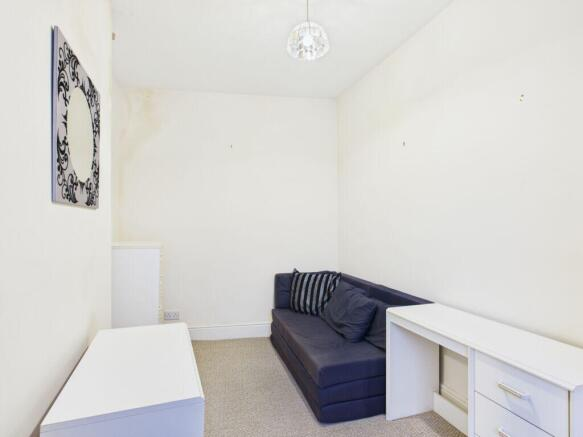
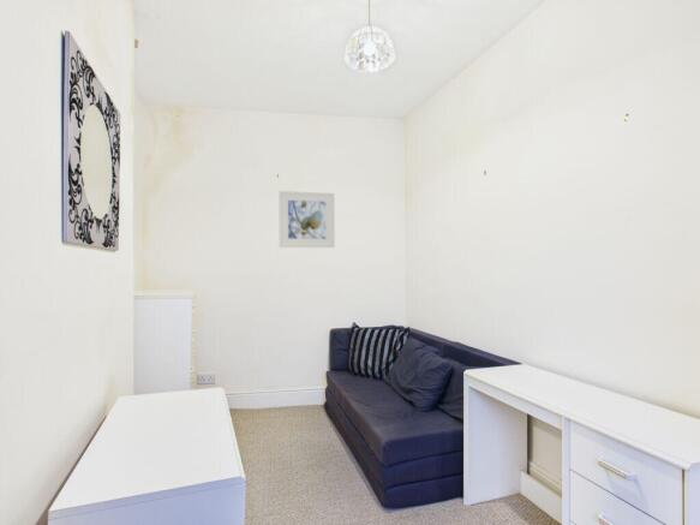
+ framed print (306, 220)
